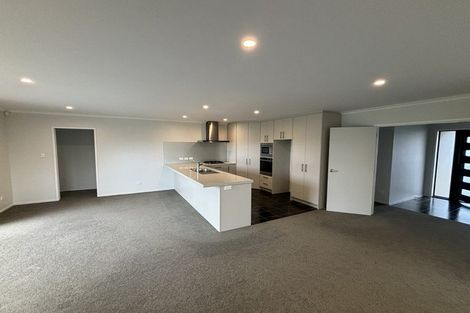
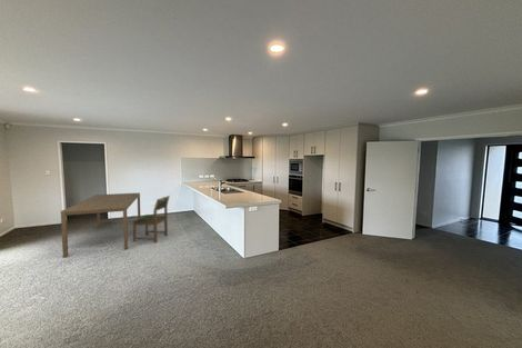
+ dining table (109, 211)
+ dining chair (152, 217)
